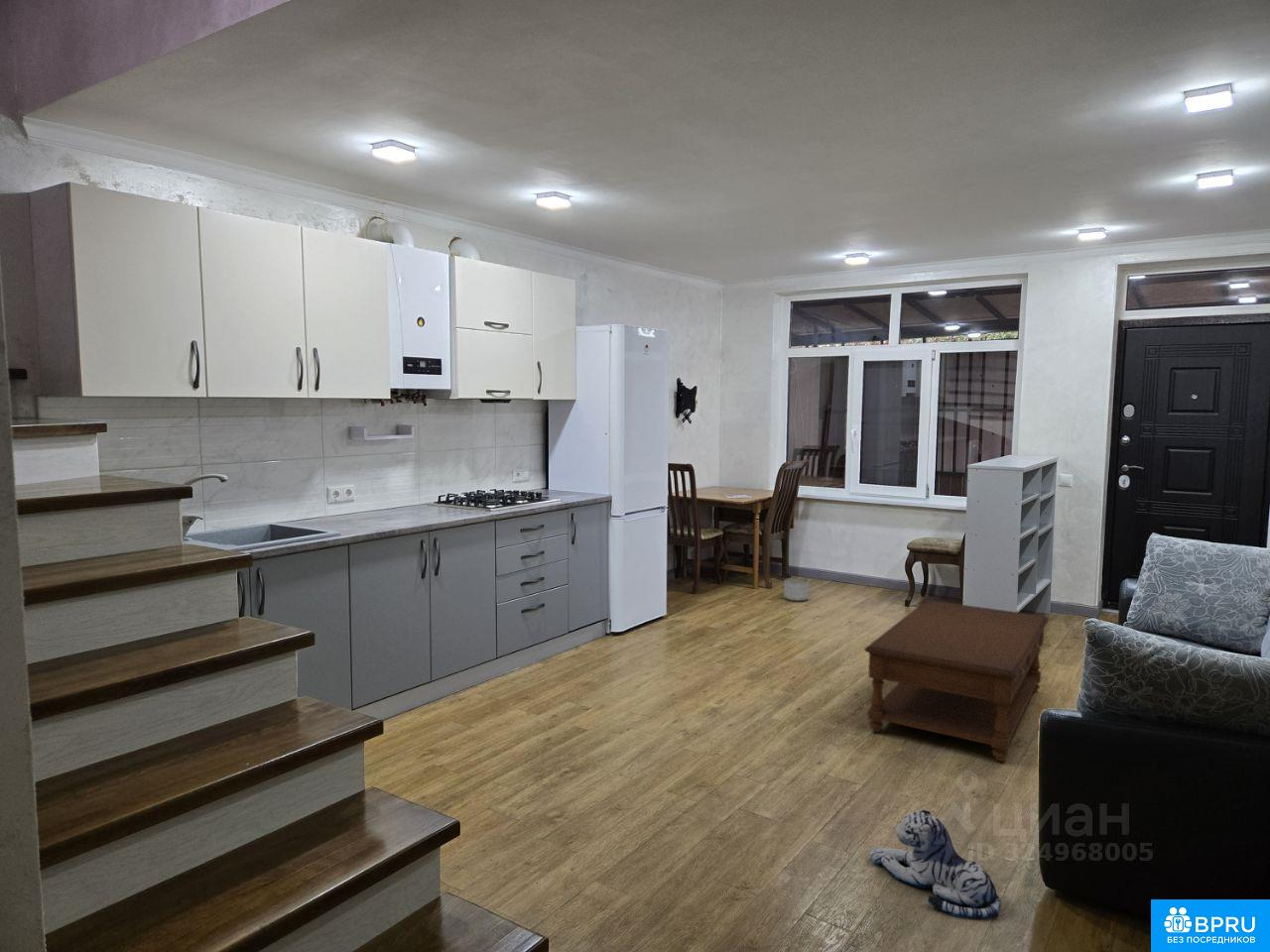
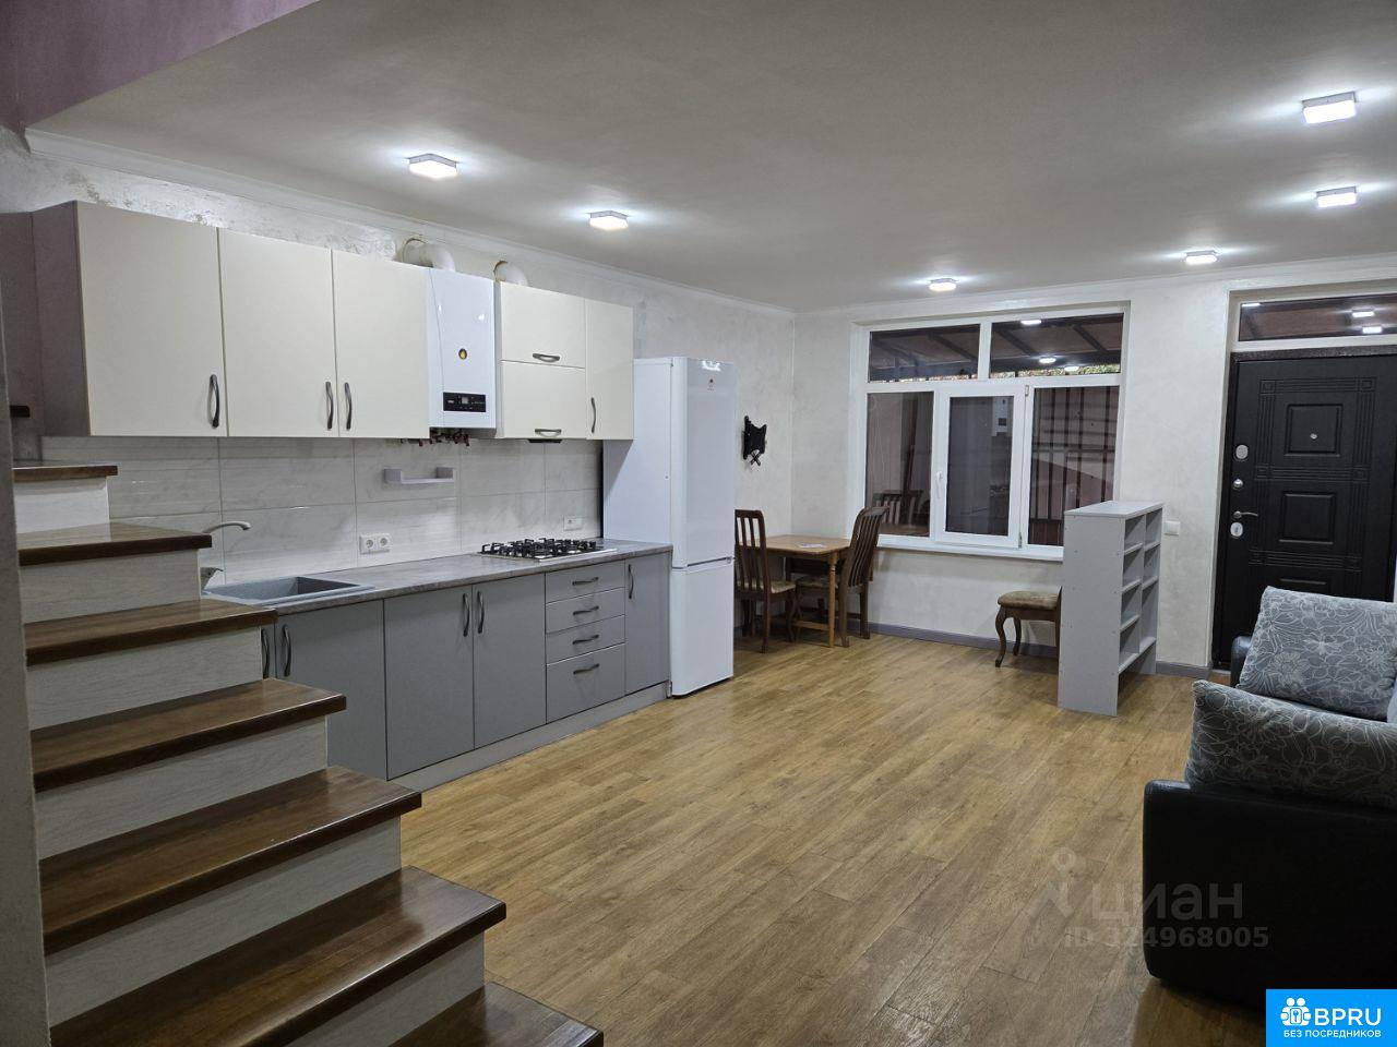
- planter (796, 589)
- coffee table (961, 669)
- plush toy (931, 852)
